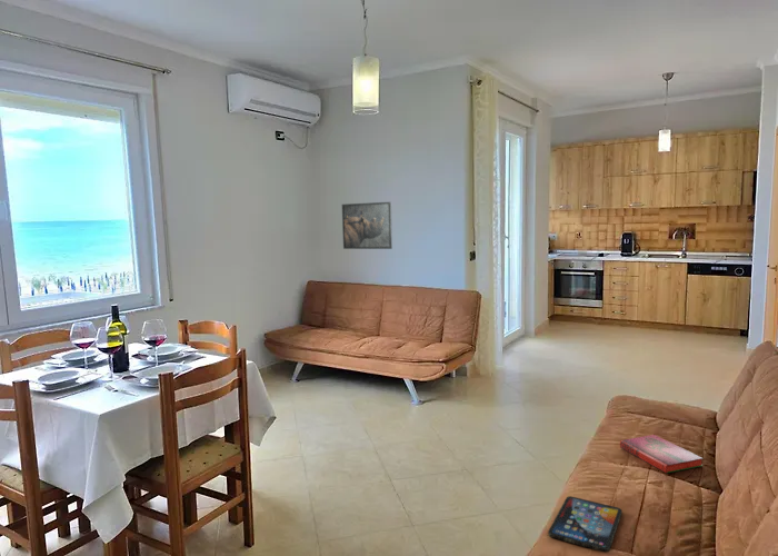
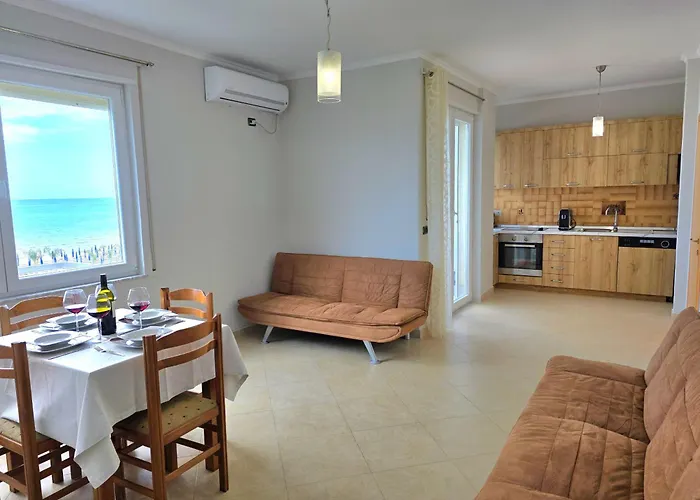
- hardback book (659, 453)
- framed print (366, 226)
- tablet (586, 522)
